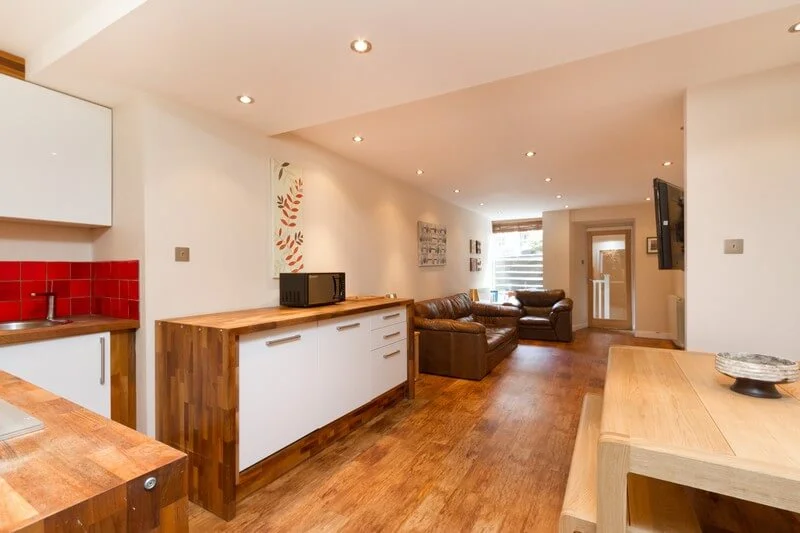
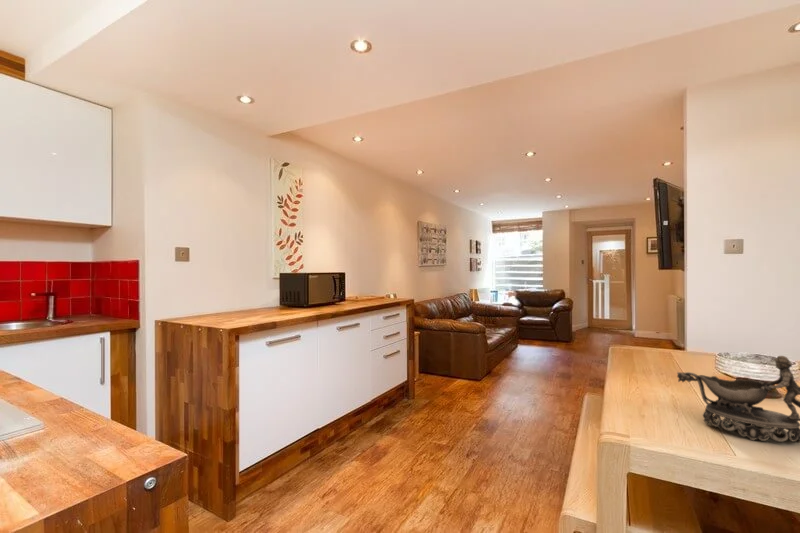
+ decorative bowl (739, 390)
